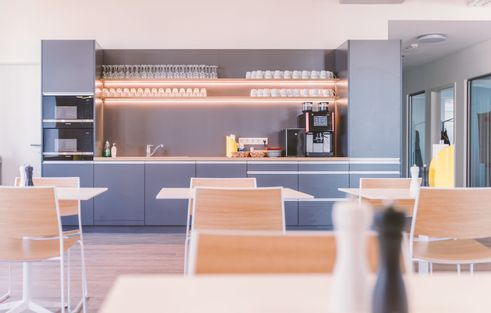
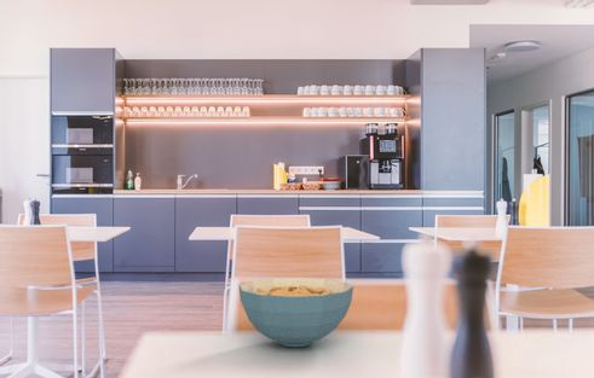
+ cereal bowl (295, 314)
